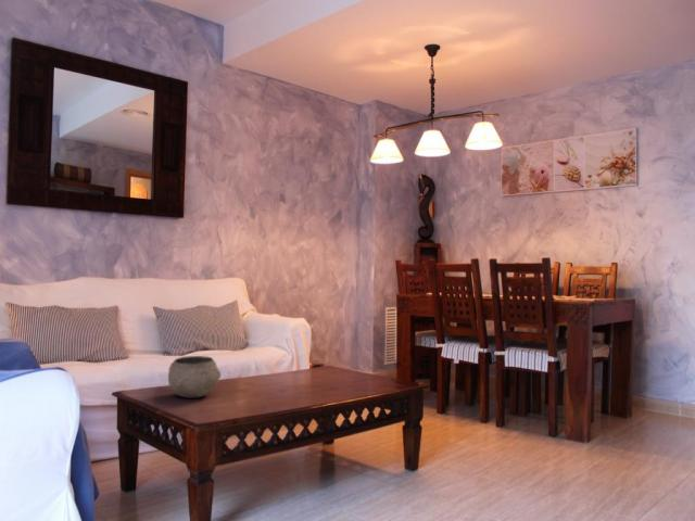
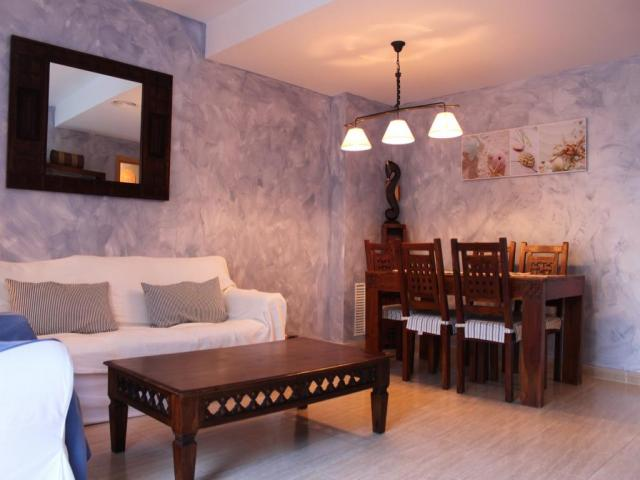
- bowl (193, 377)
